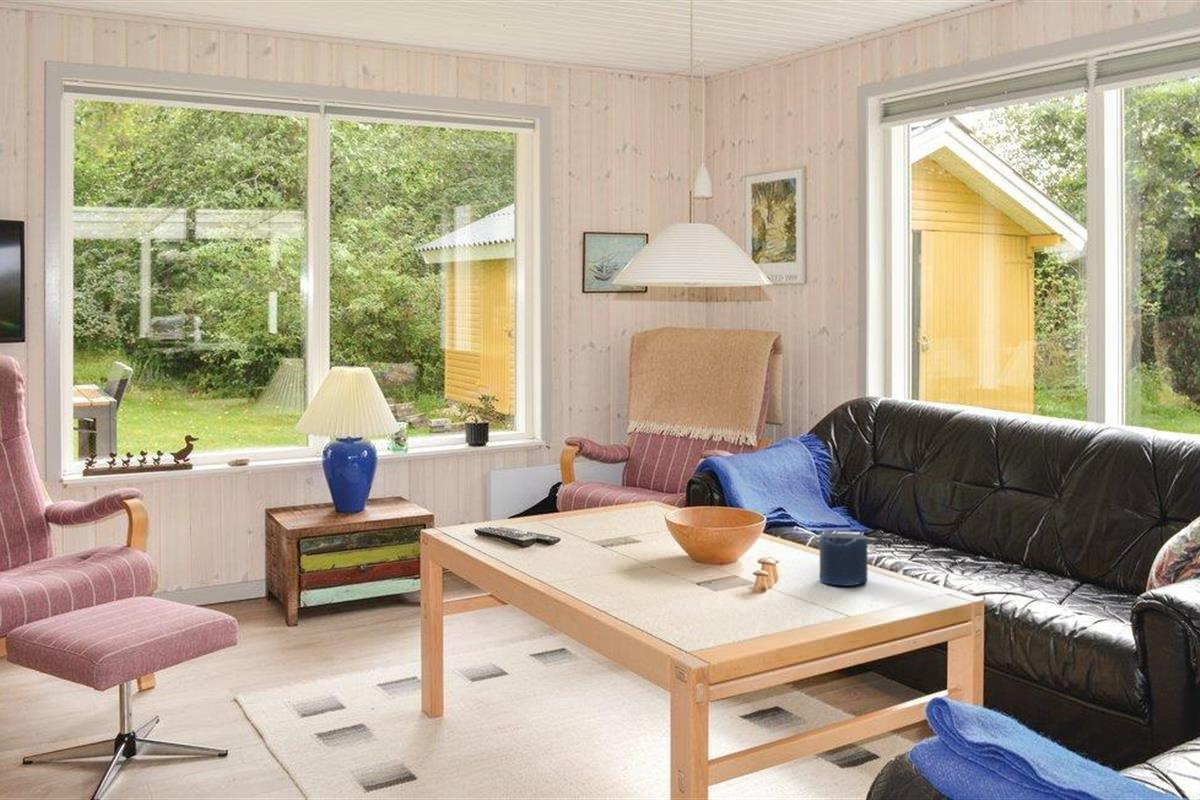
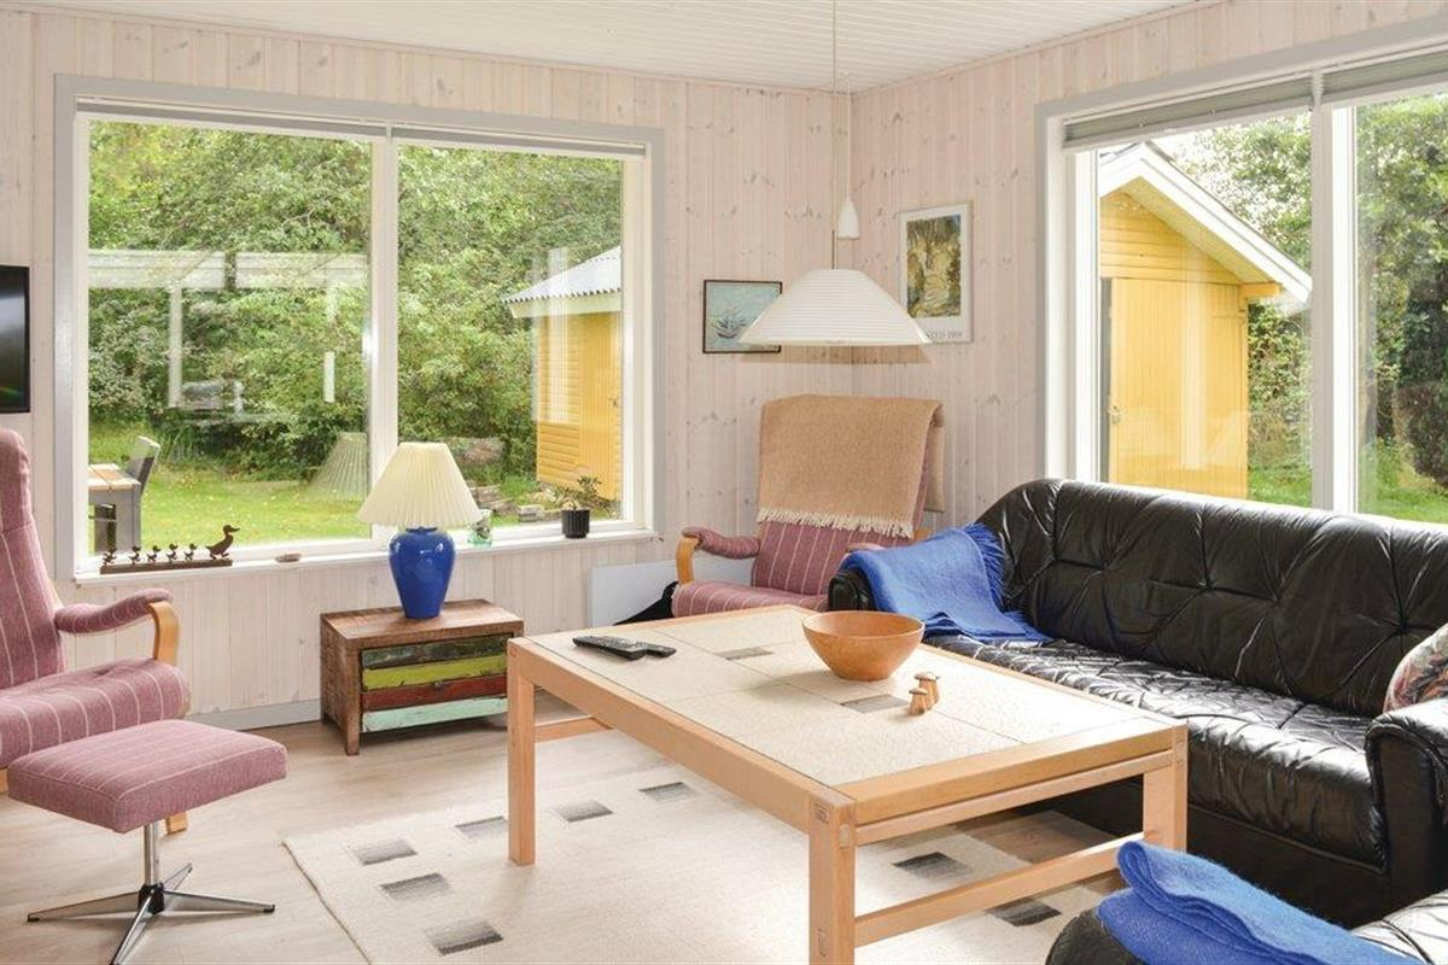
- candle (843, 558)
